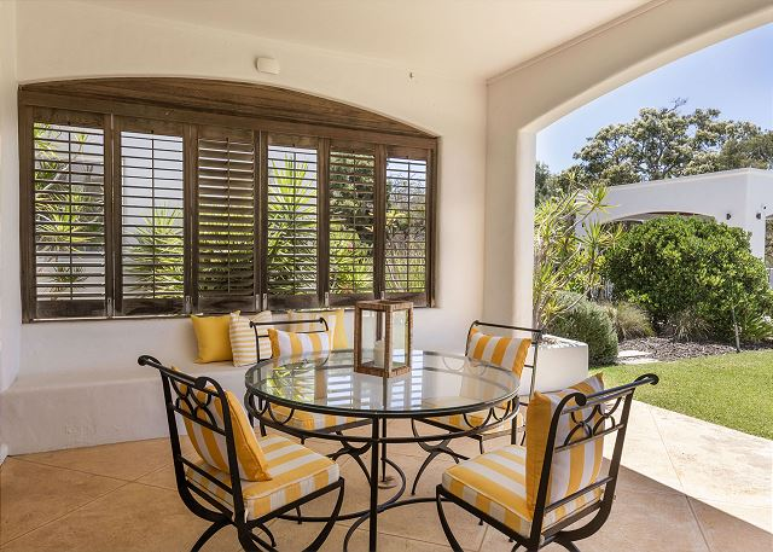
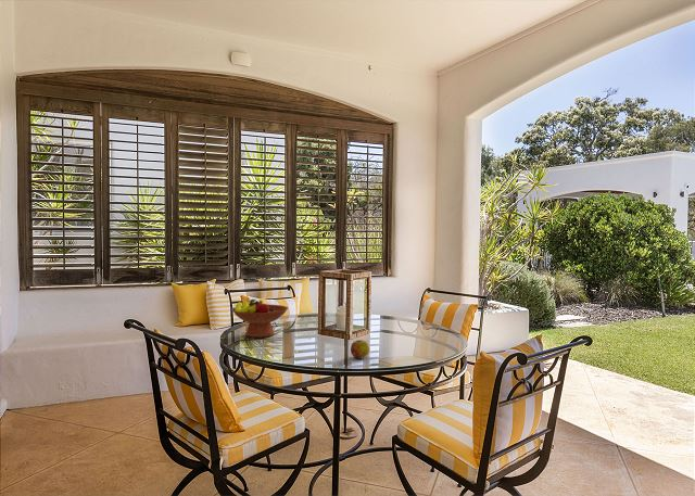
+ fruit bowl (260, 316)
+ fruit (359, 348)
